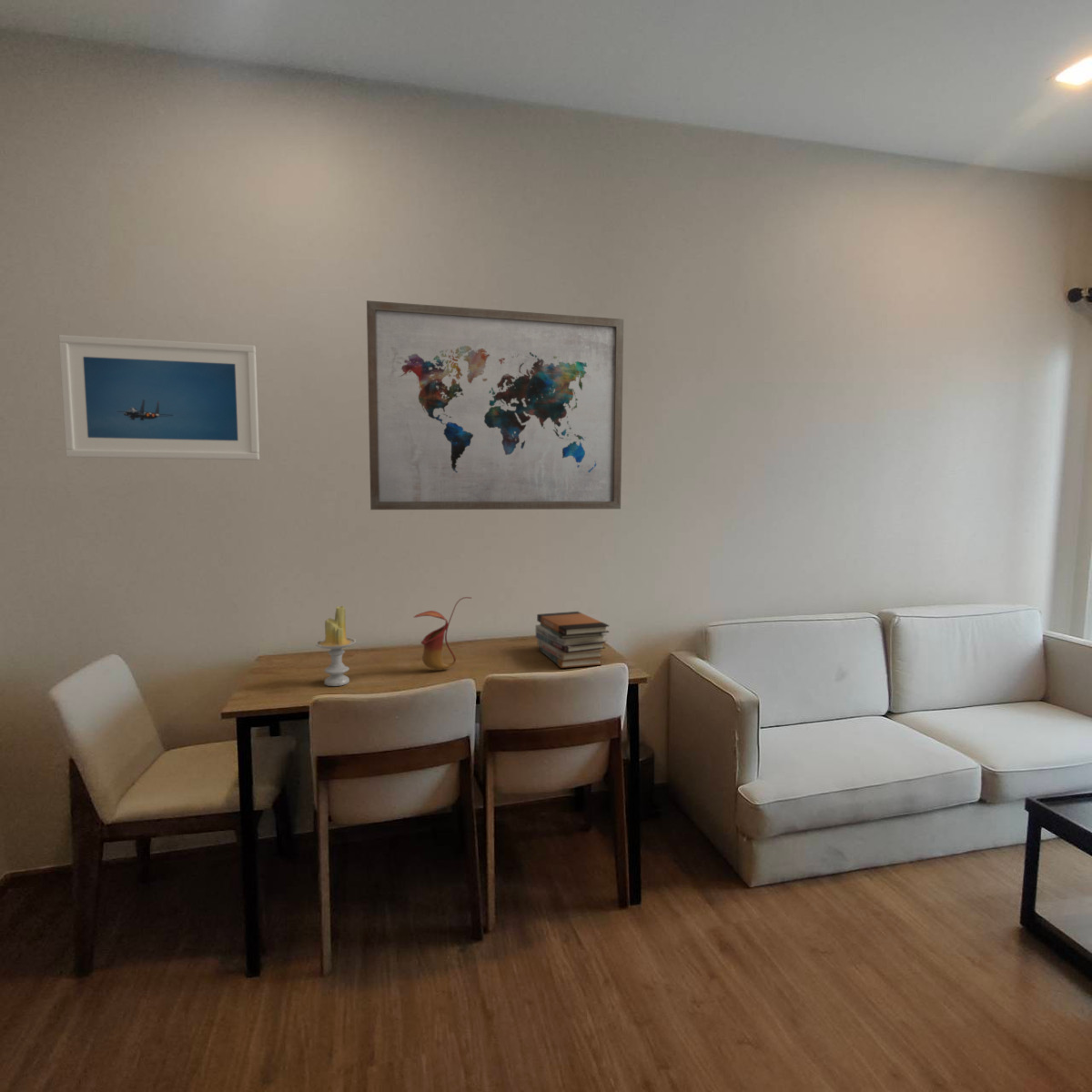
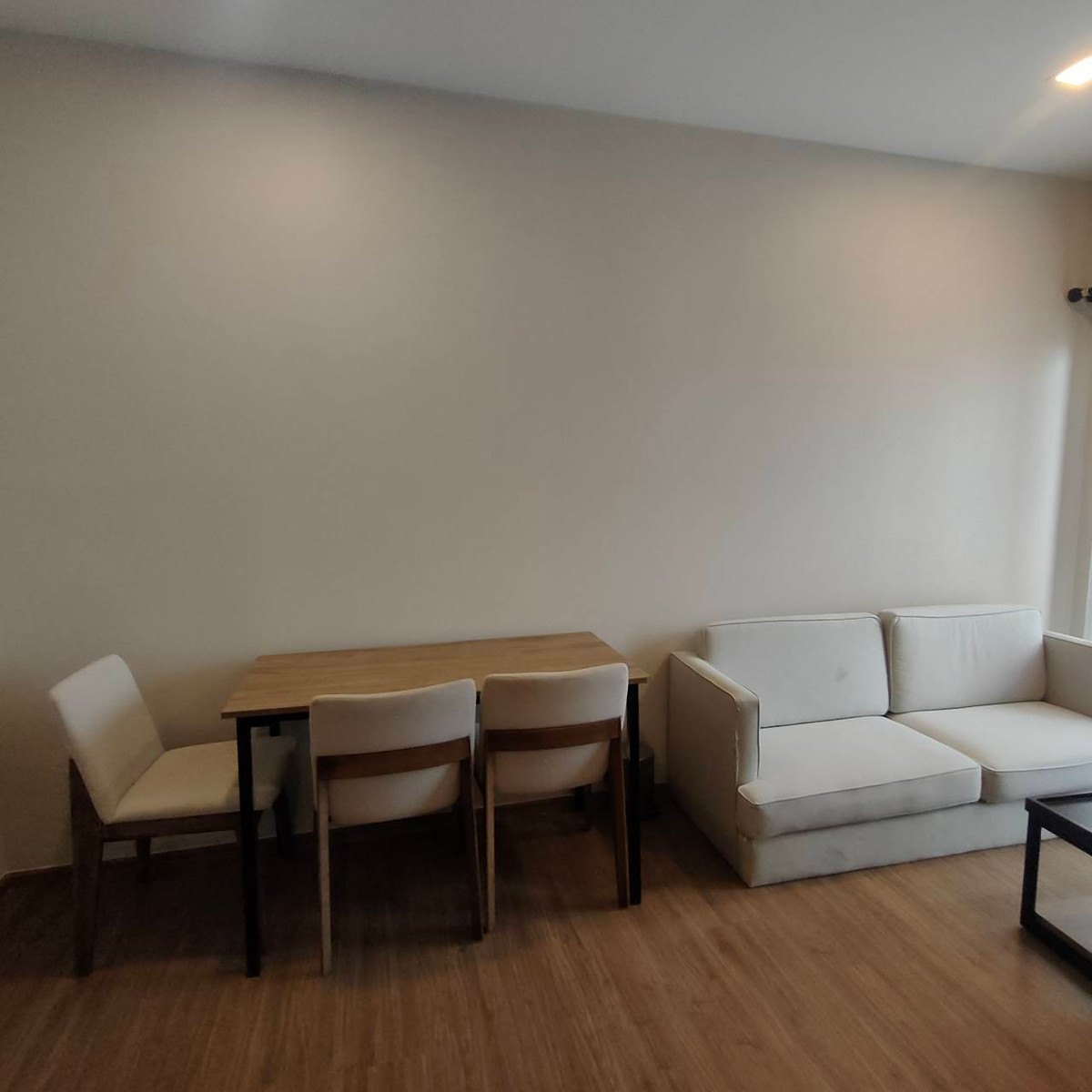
- pitcher plant (443, 634)
- wall art (500, 411)
- book stack (570, 638)
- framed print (163, 399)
- candle (336, 644)
